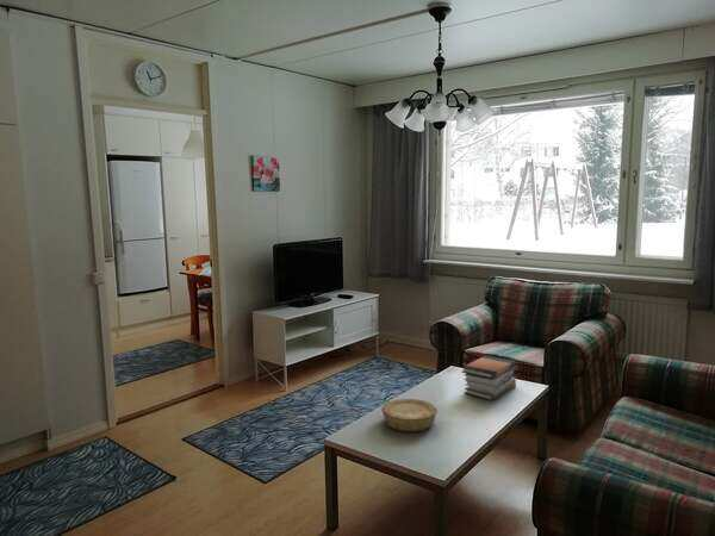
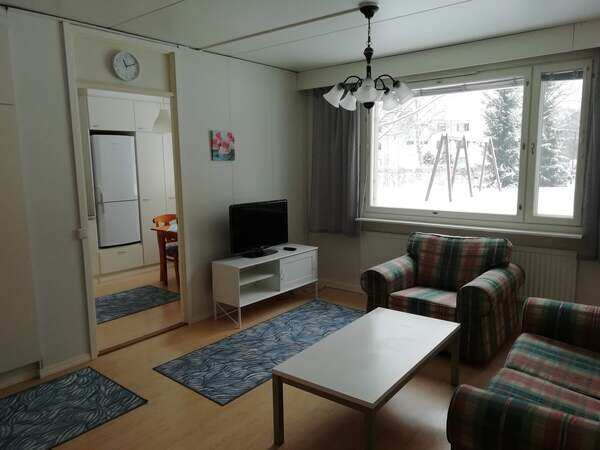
- bowl (409, 415)
- book stack (489, 376)
